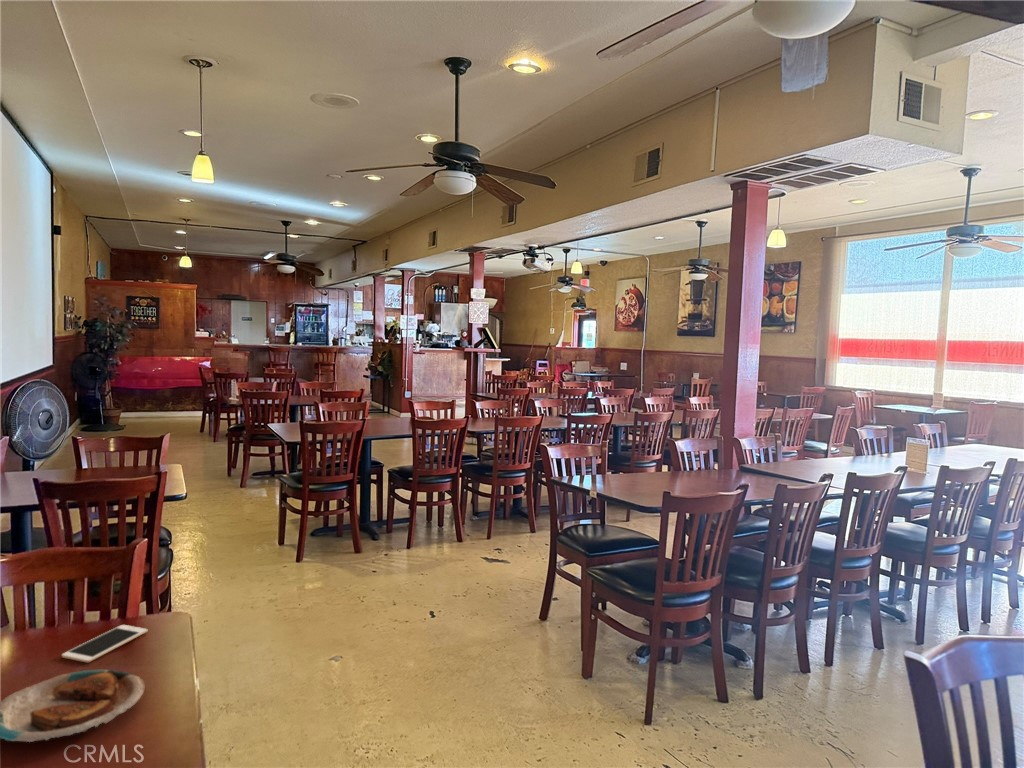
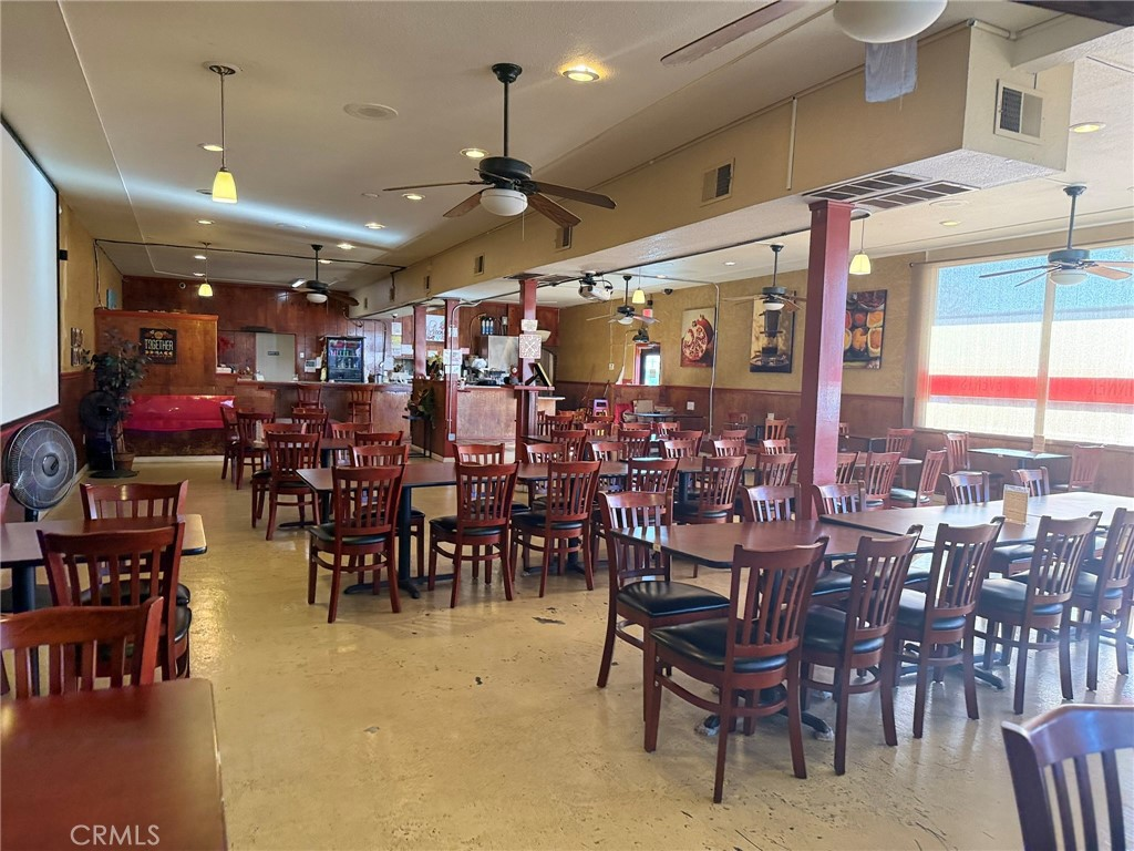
- plate (70, 701)
- cell phone (106, 642)
